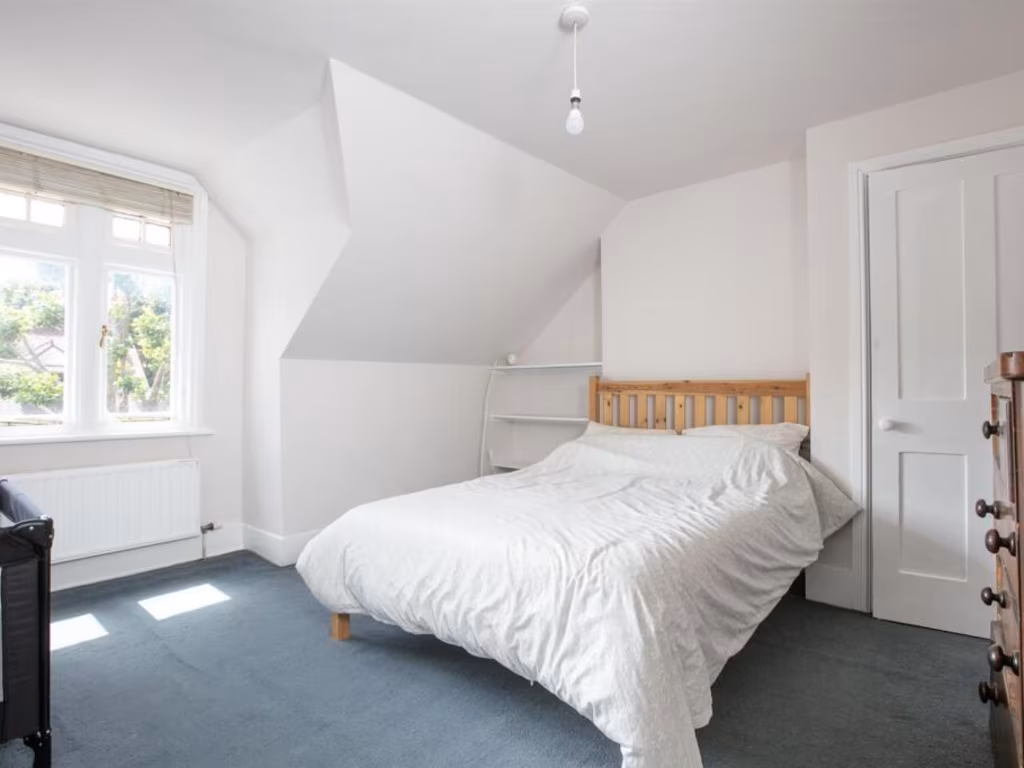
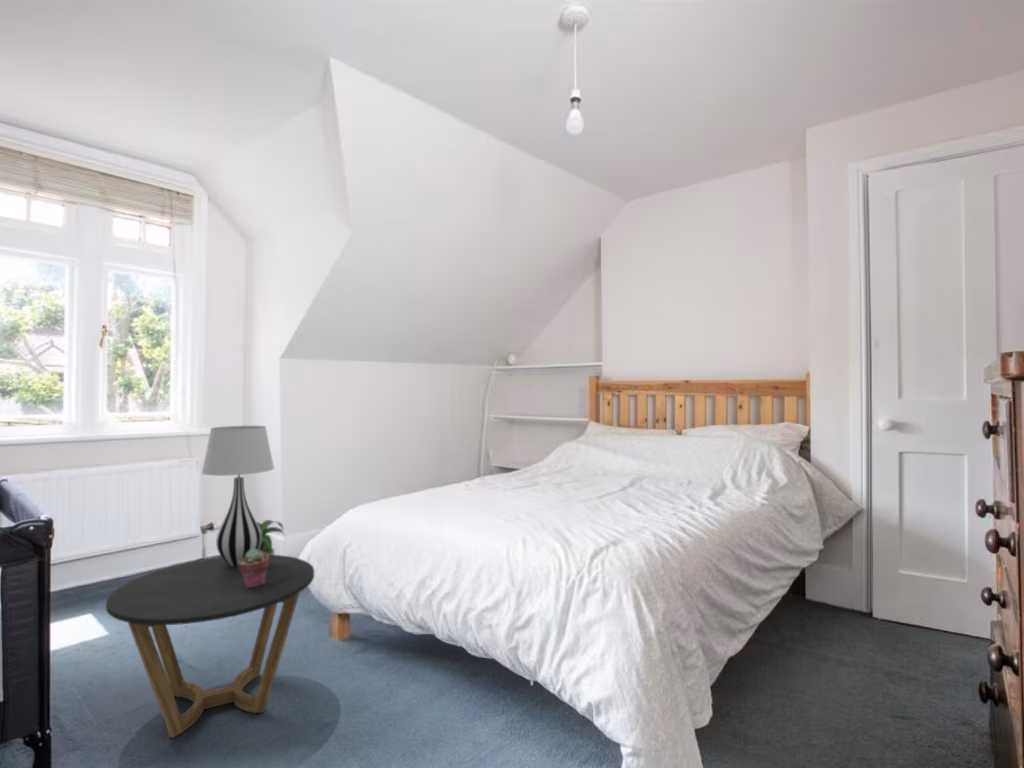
+ table lamp (238, 495)
+ potted succulent (254, 566)
+ side table (212, 620)
+ potted plant (259, 551)
